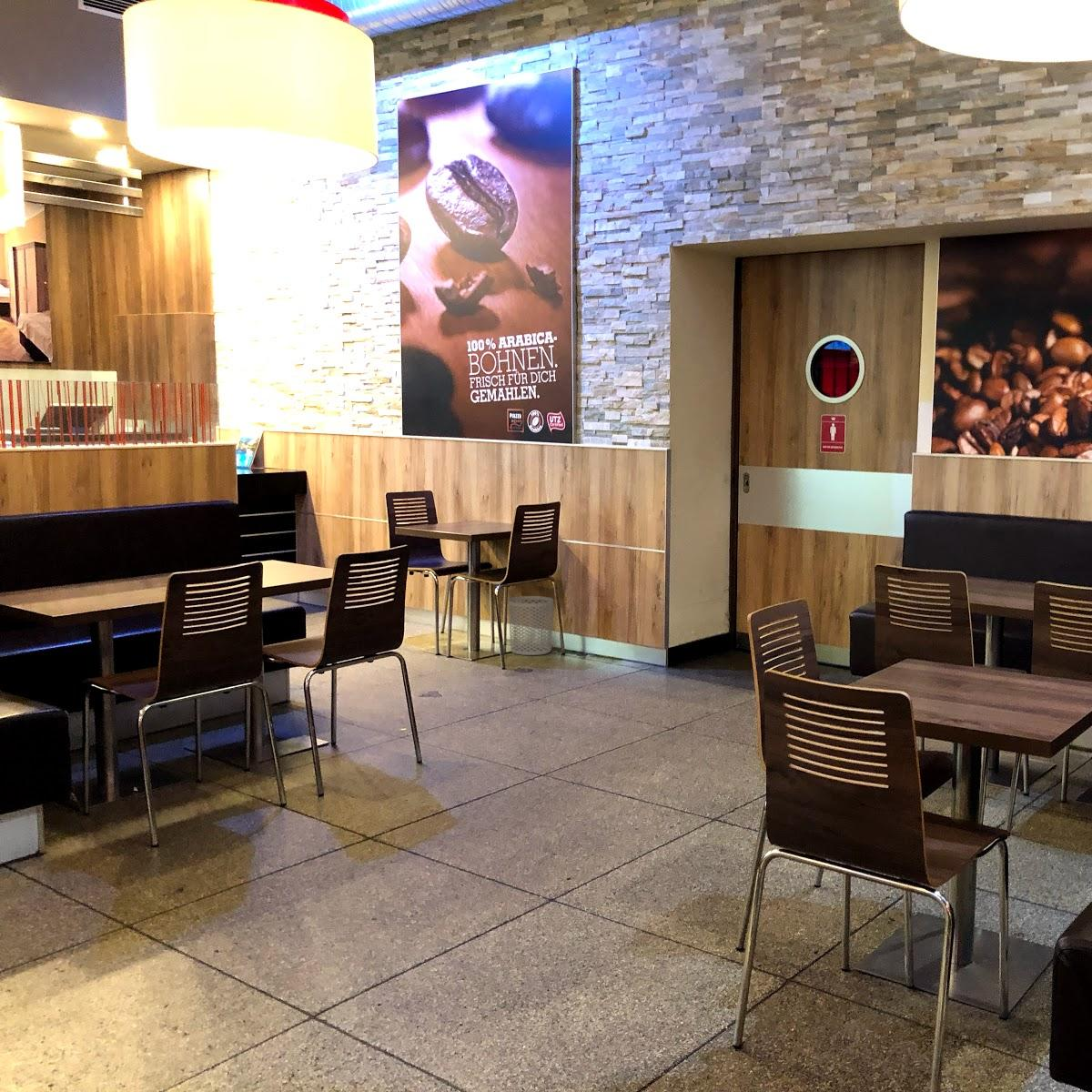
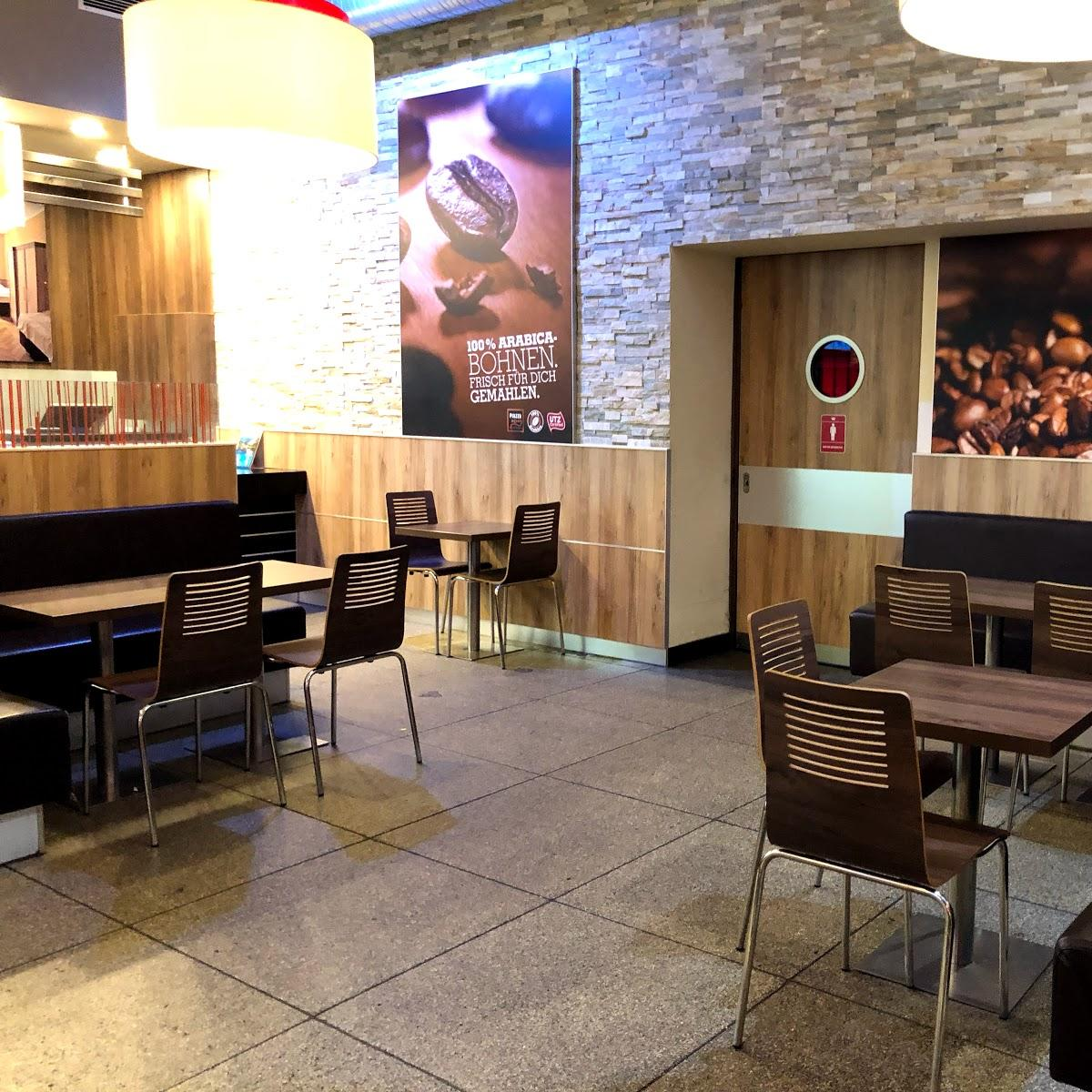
- waste bin (531, 625)
